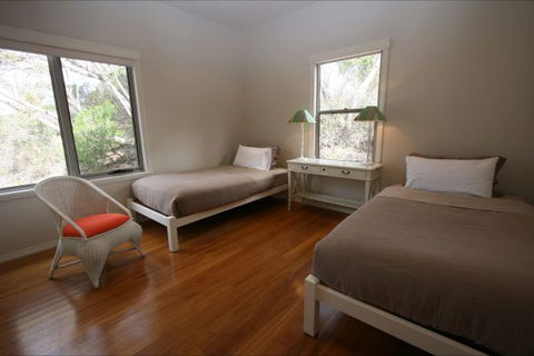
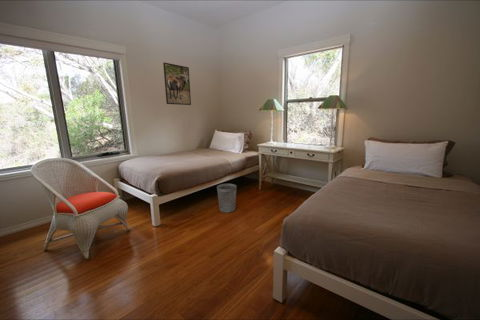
+ wastebasket (227, 197)
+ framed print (177, 85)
